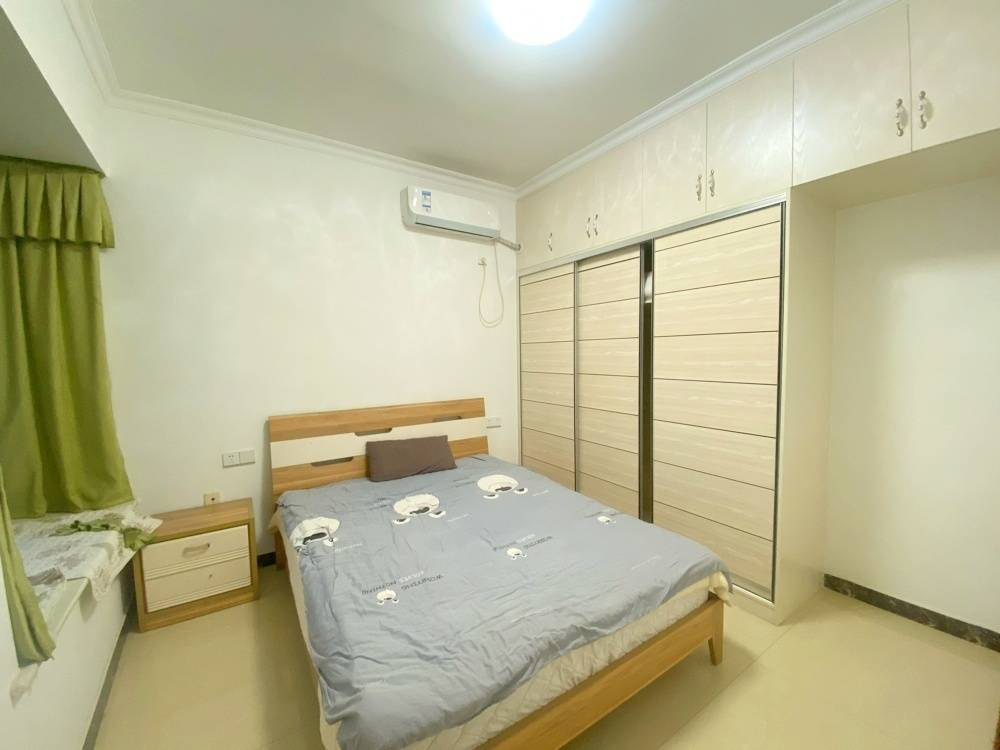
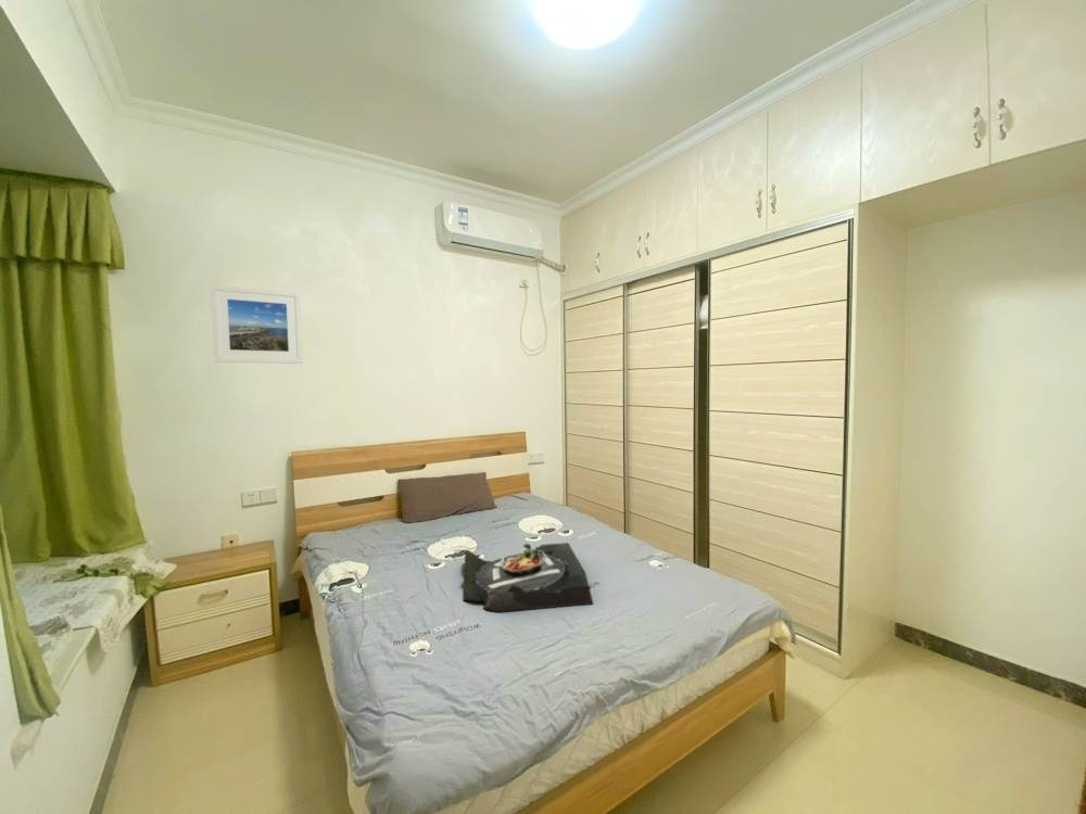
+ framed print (258, 326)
+ serving tray (522, 563)
